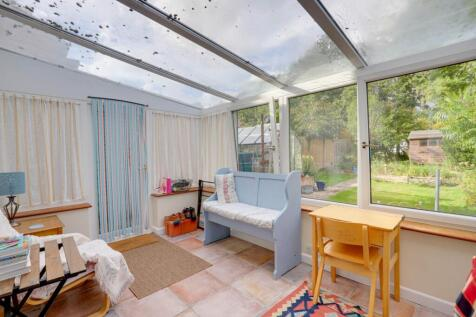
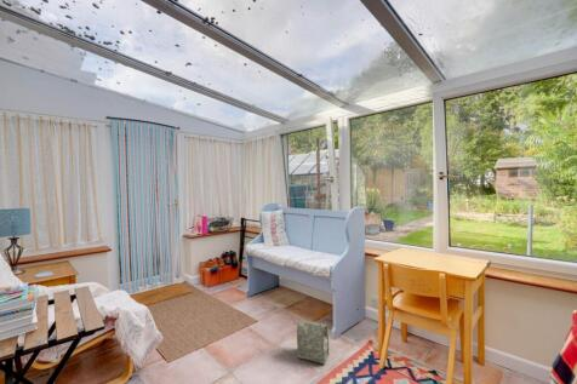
+ bag (312, 338)
